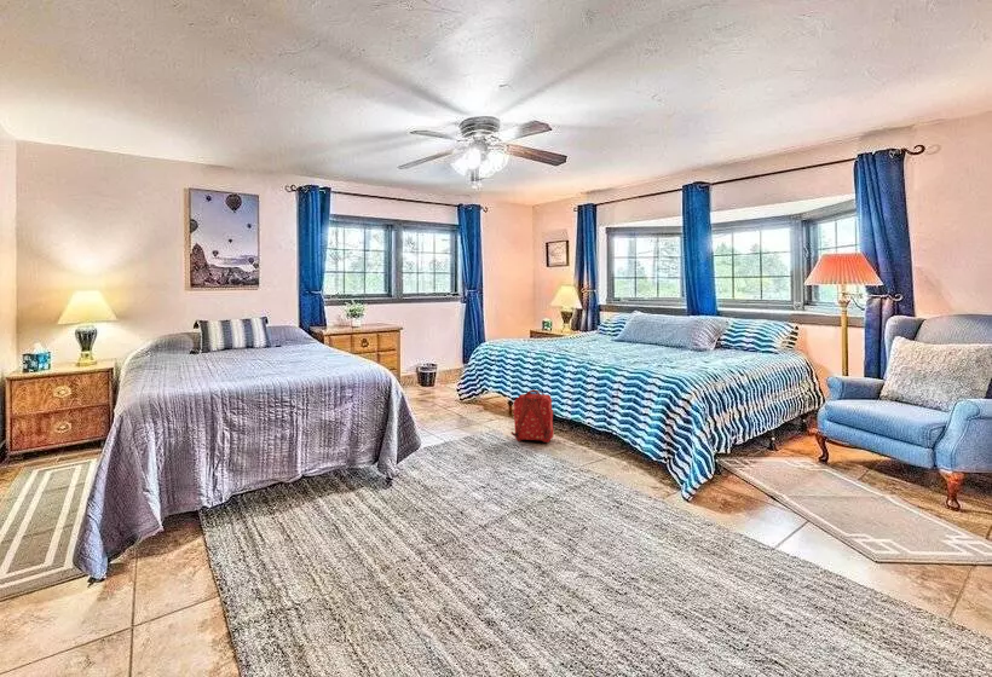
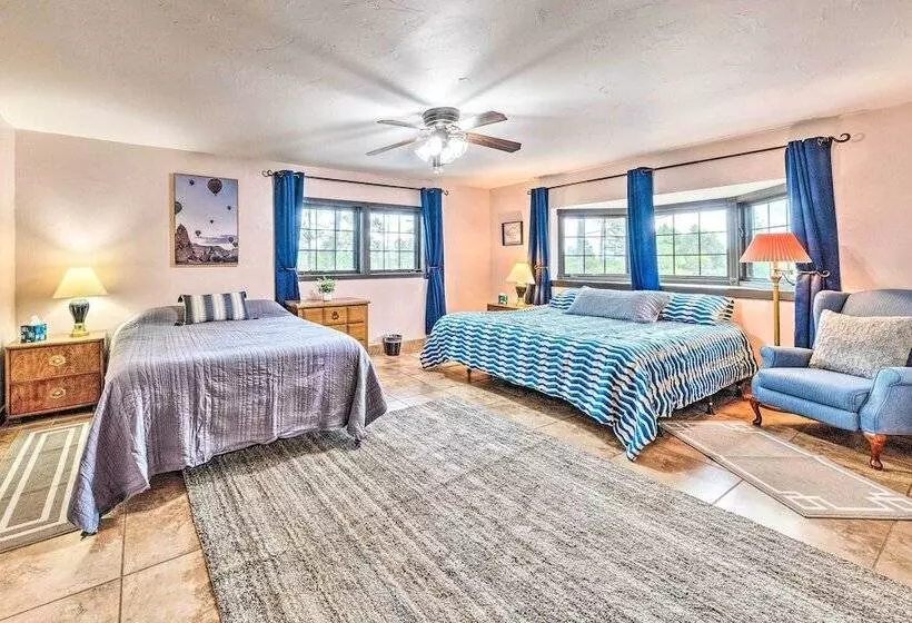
- backpack (534, 415)
